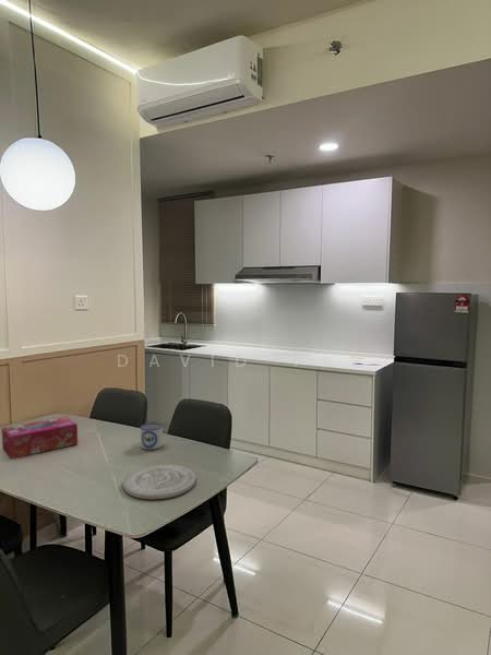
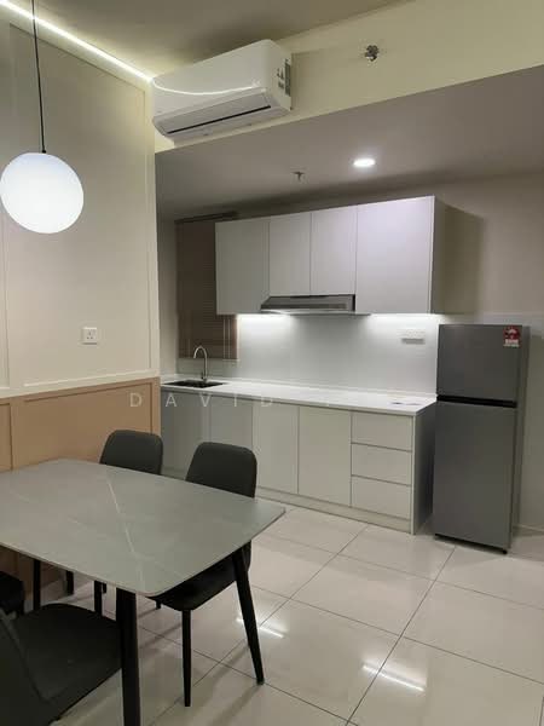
- plate (159, 480)
- tissue box (40, 436)
- mug (151, 434)
